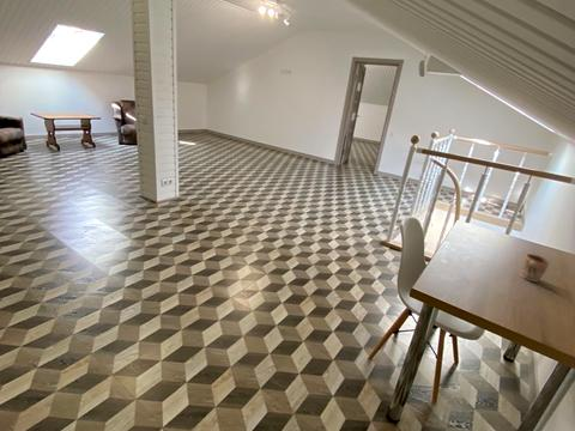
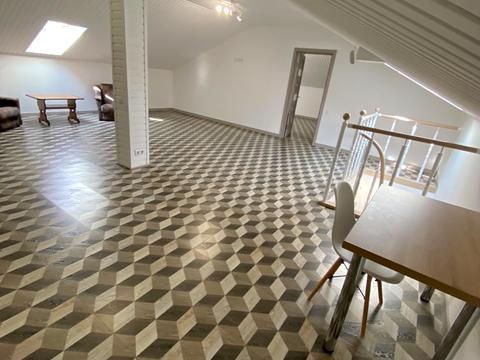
- mug (532, 267)
